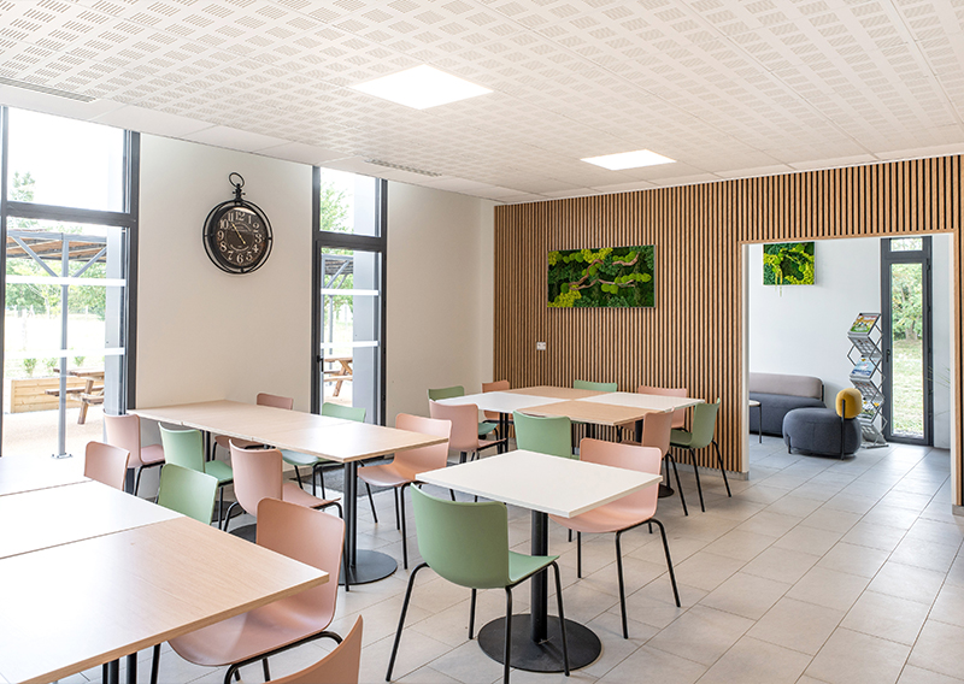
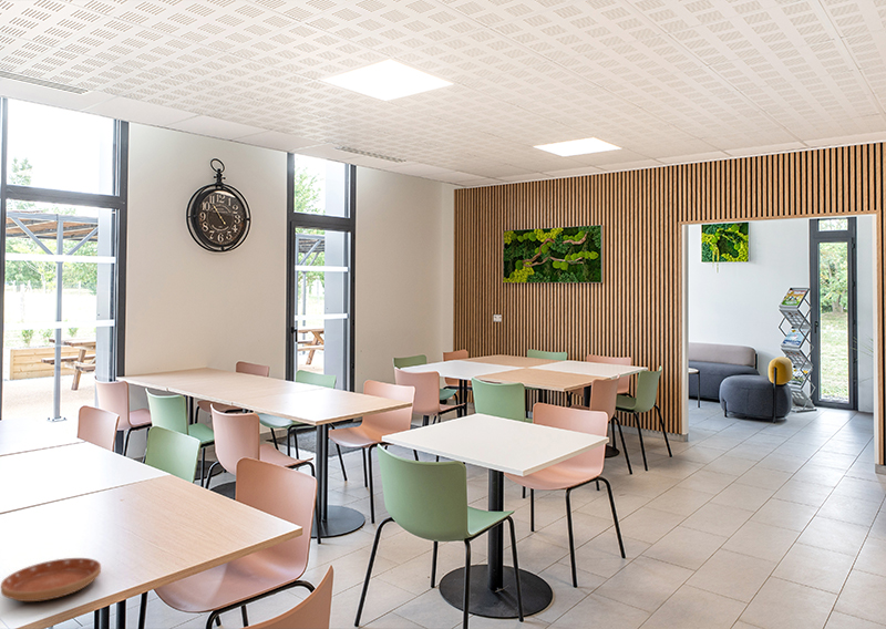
+ saucer (52, 579)
